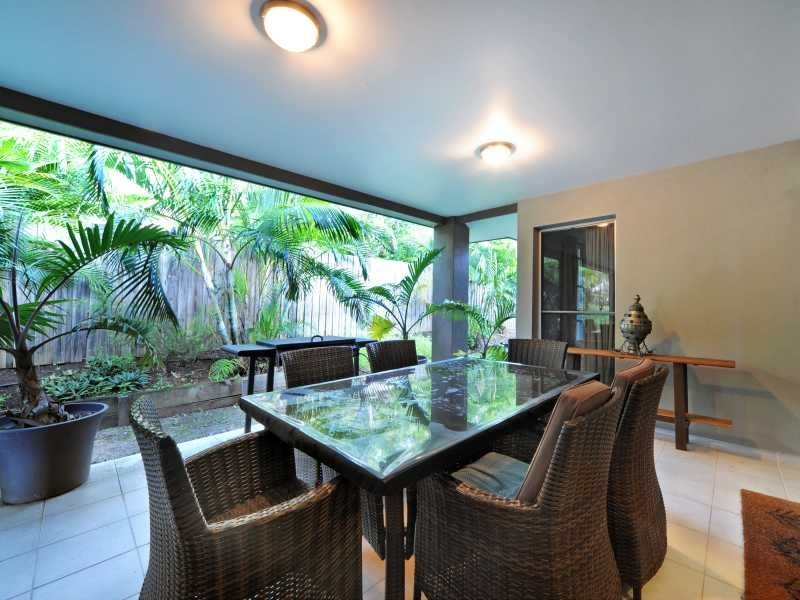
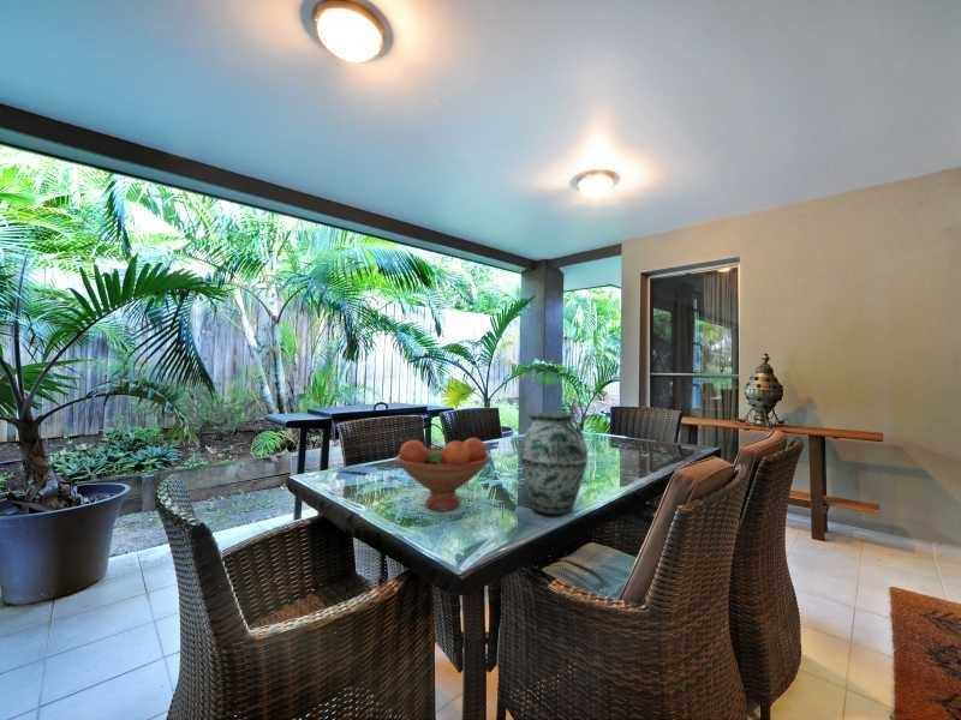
+ fruit bowl (442, 470)
+ vase (553, 461)
